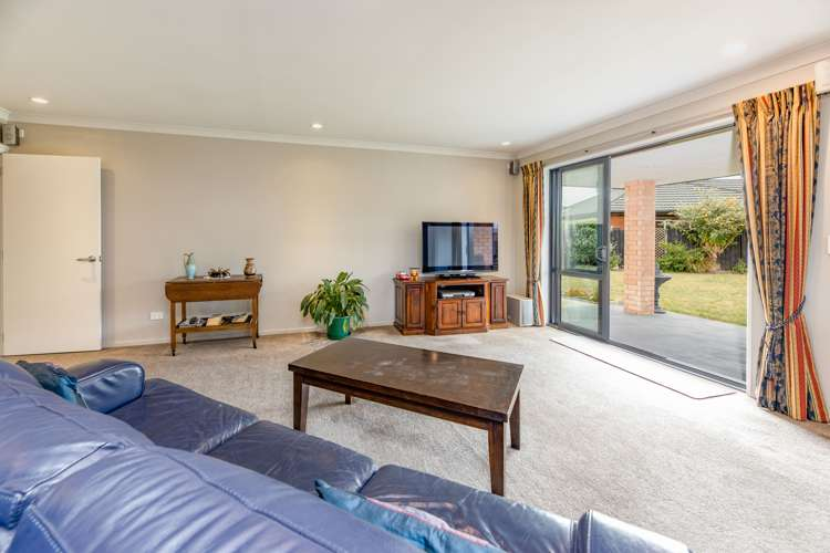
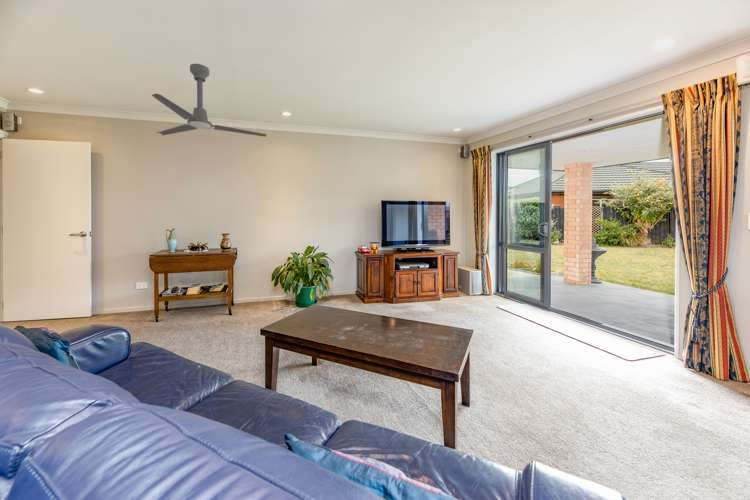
+ ceiling fan (202, 98)
